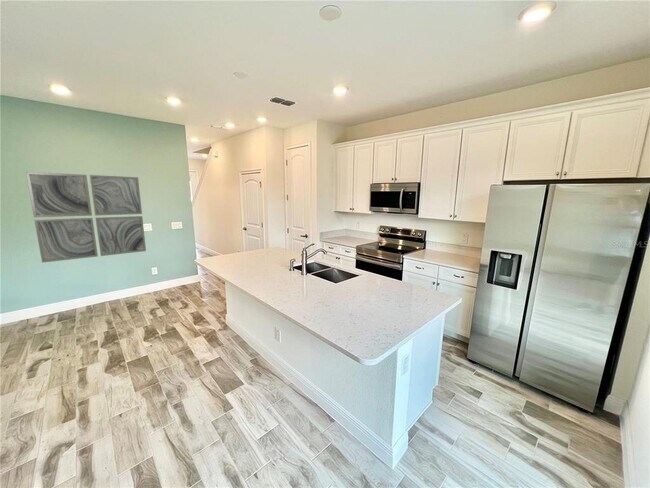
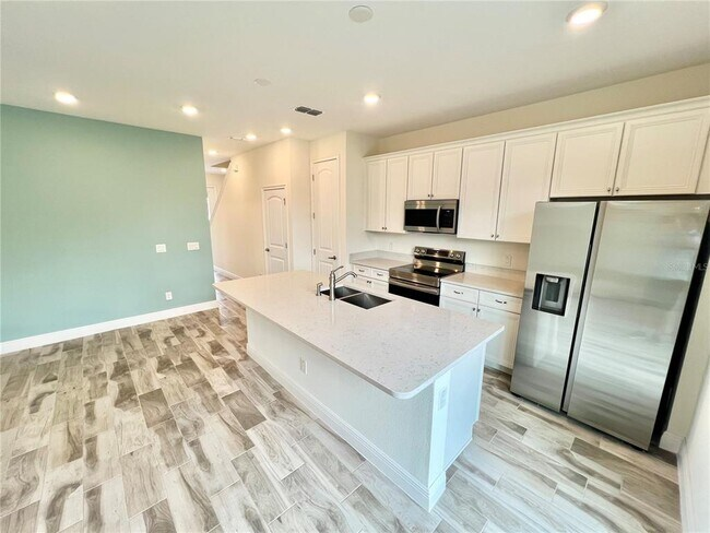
- wall art (92, 218)
